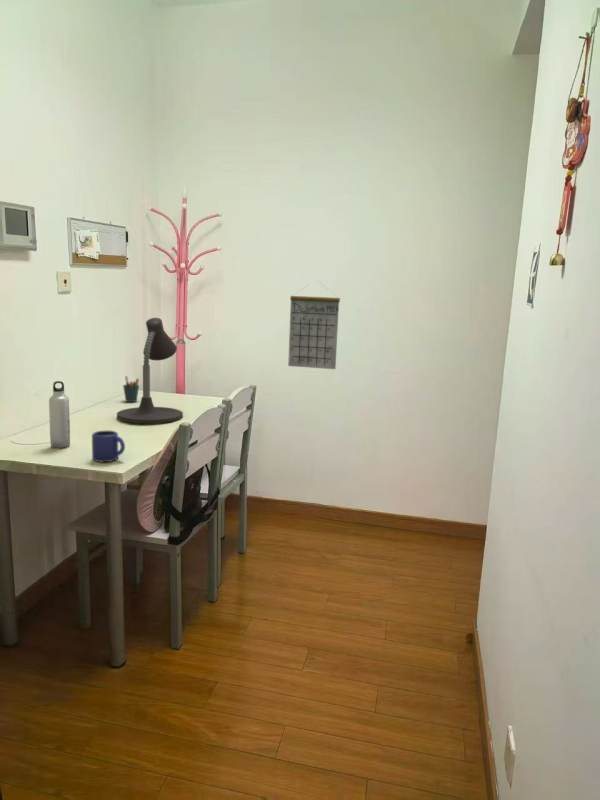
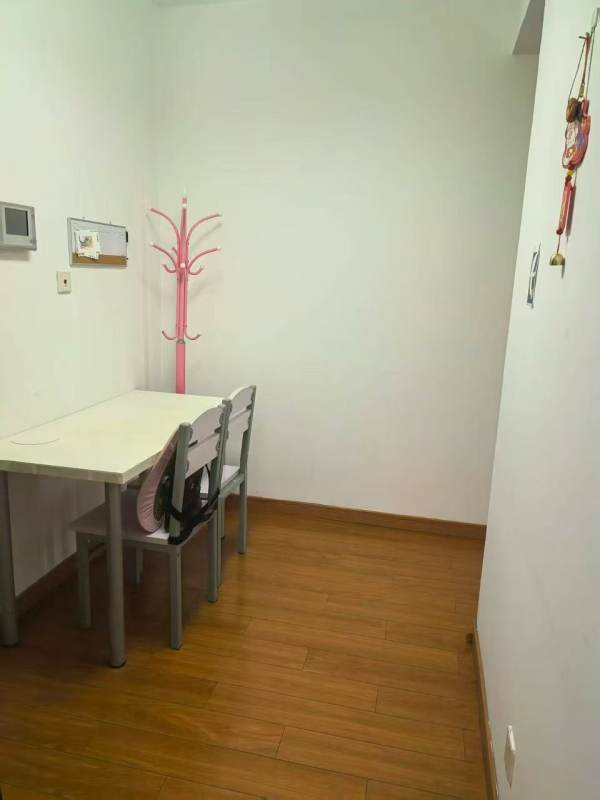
- water bottle (59, 413)
- mug (109, 446)
- calendar (313, 324)
- pen holder (131, 389)
- desk lamp (149, 367)
